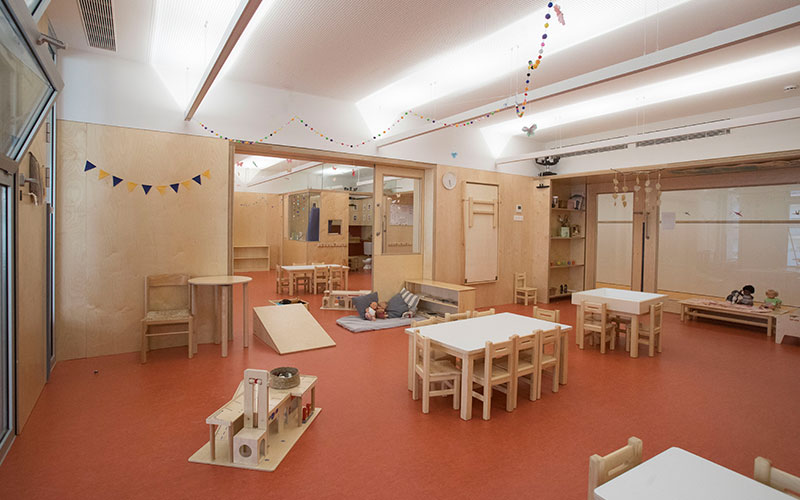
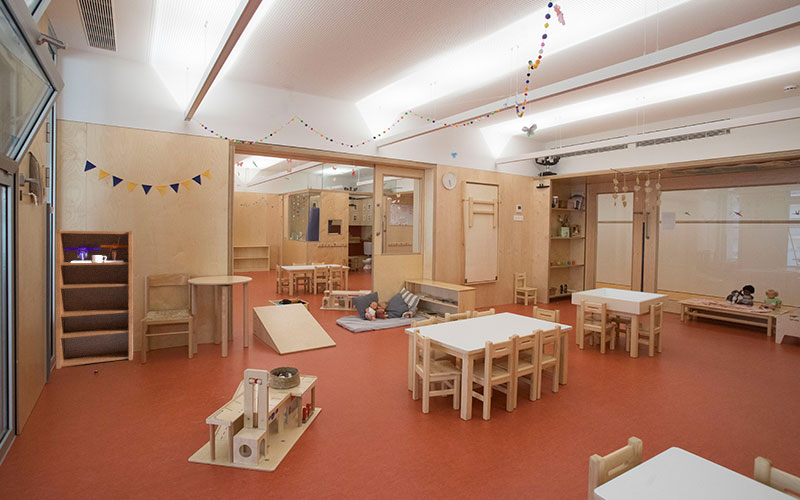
+ bookshelf (97, 295)
